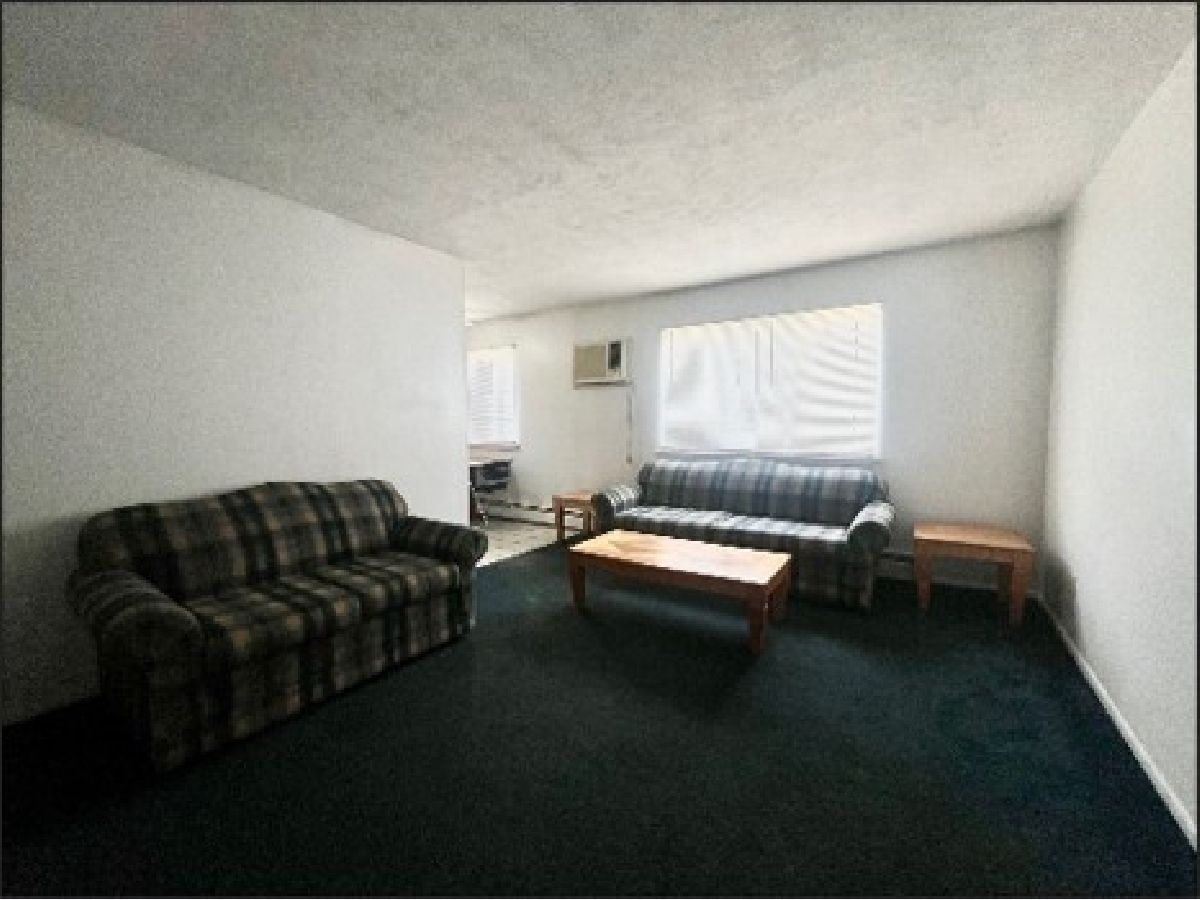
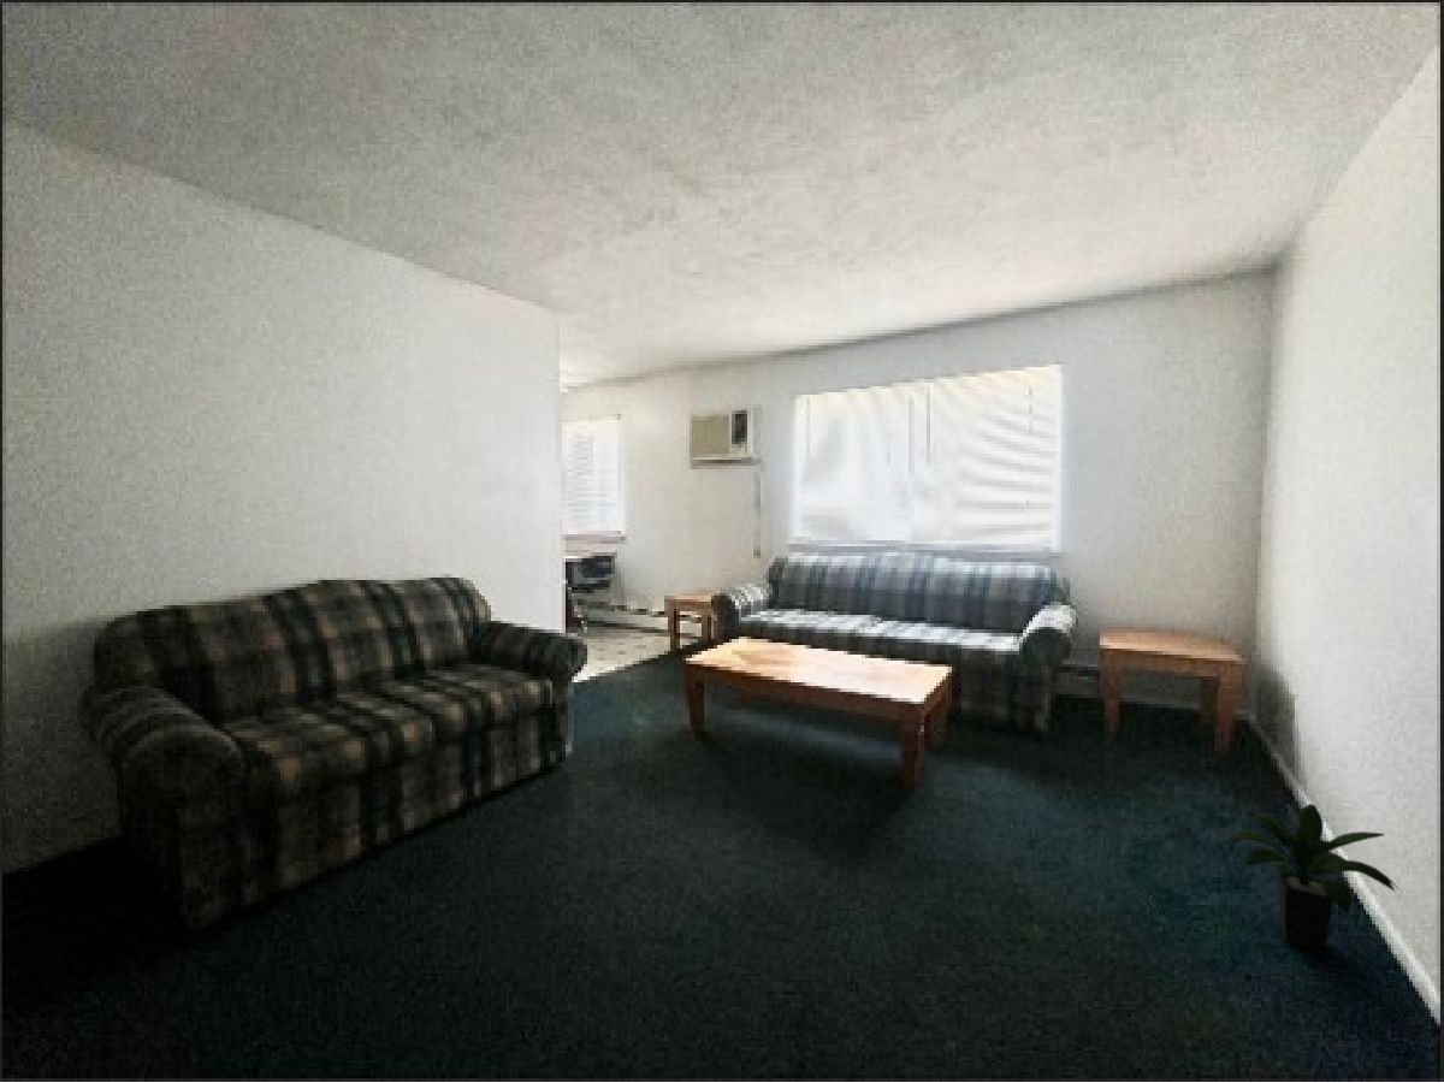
+ potted plant (1304, 875)
